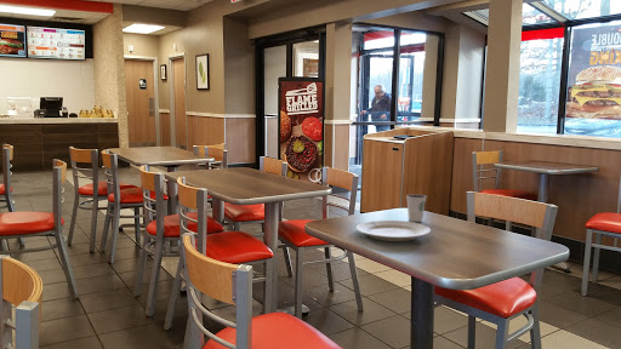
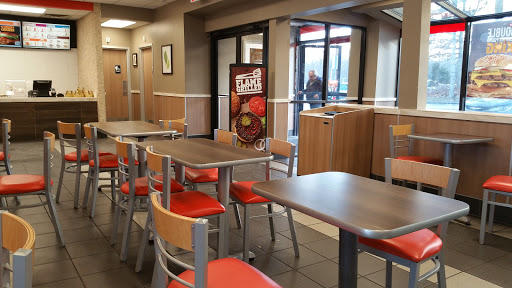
- chinaware (392, 231)
- dixie cup (415, 207)
